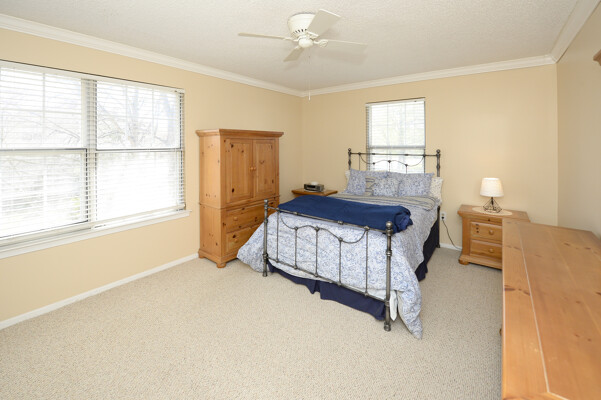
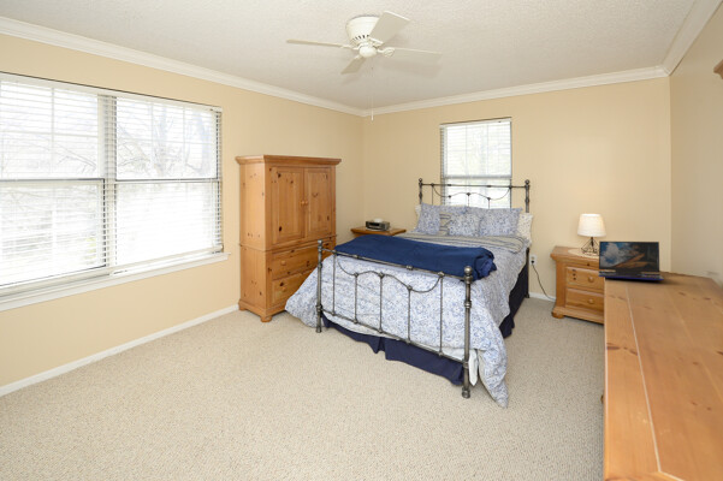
+ laptop (628, 259)
